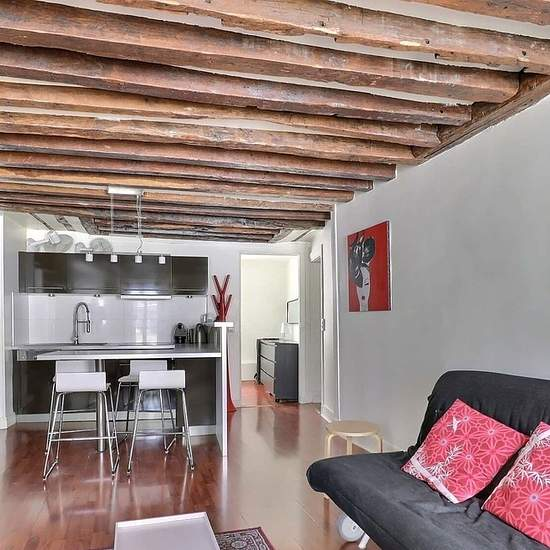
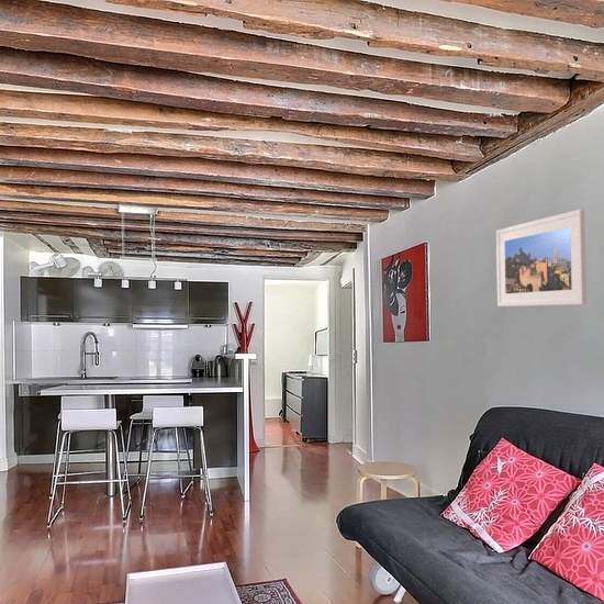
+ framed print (536, 262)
